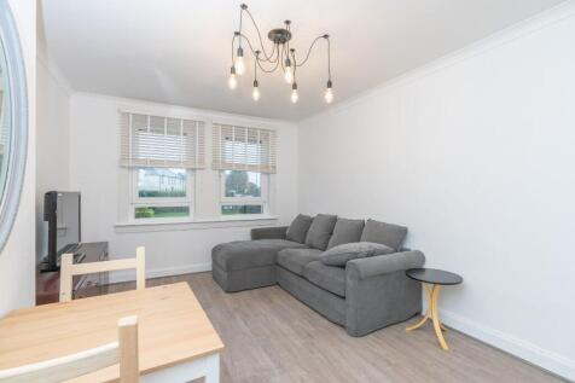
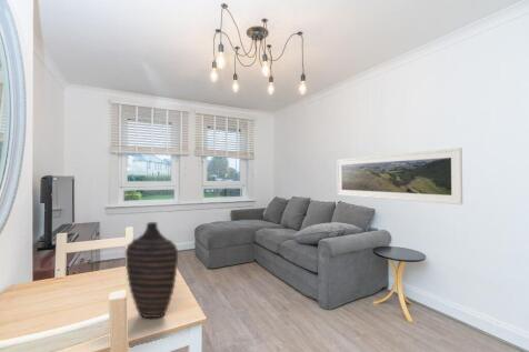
+ decorative vase (151, 269)
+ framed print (385, 177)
